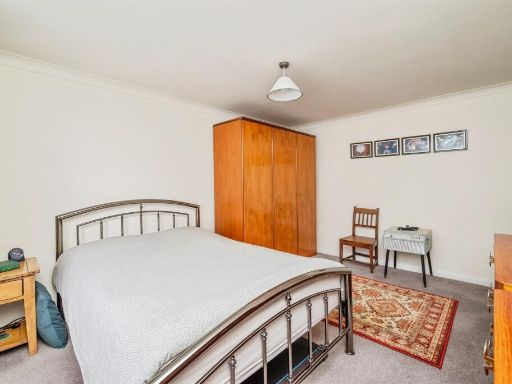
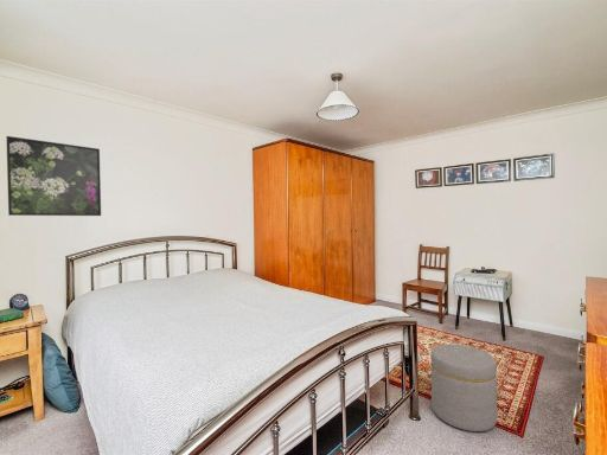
+ ottoman (462, 384)
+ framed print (57, 179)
